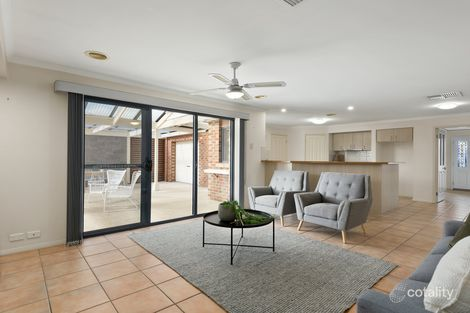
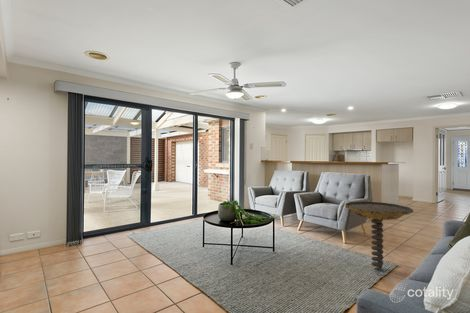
+ side table (377, 237)
